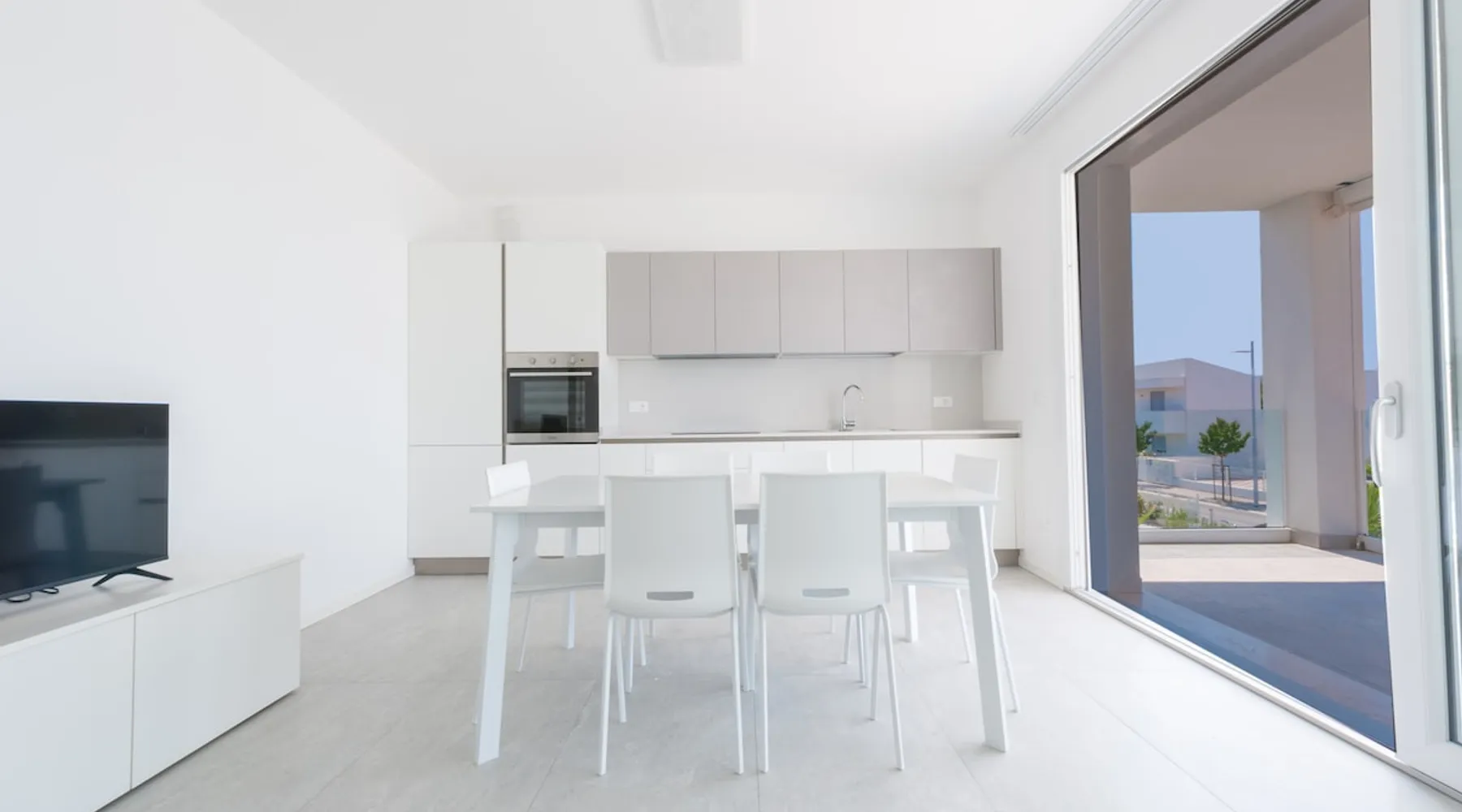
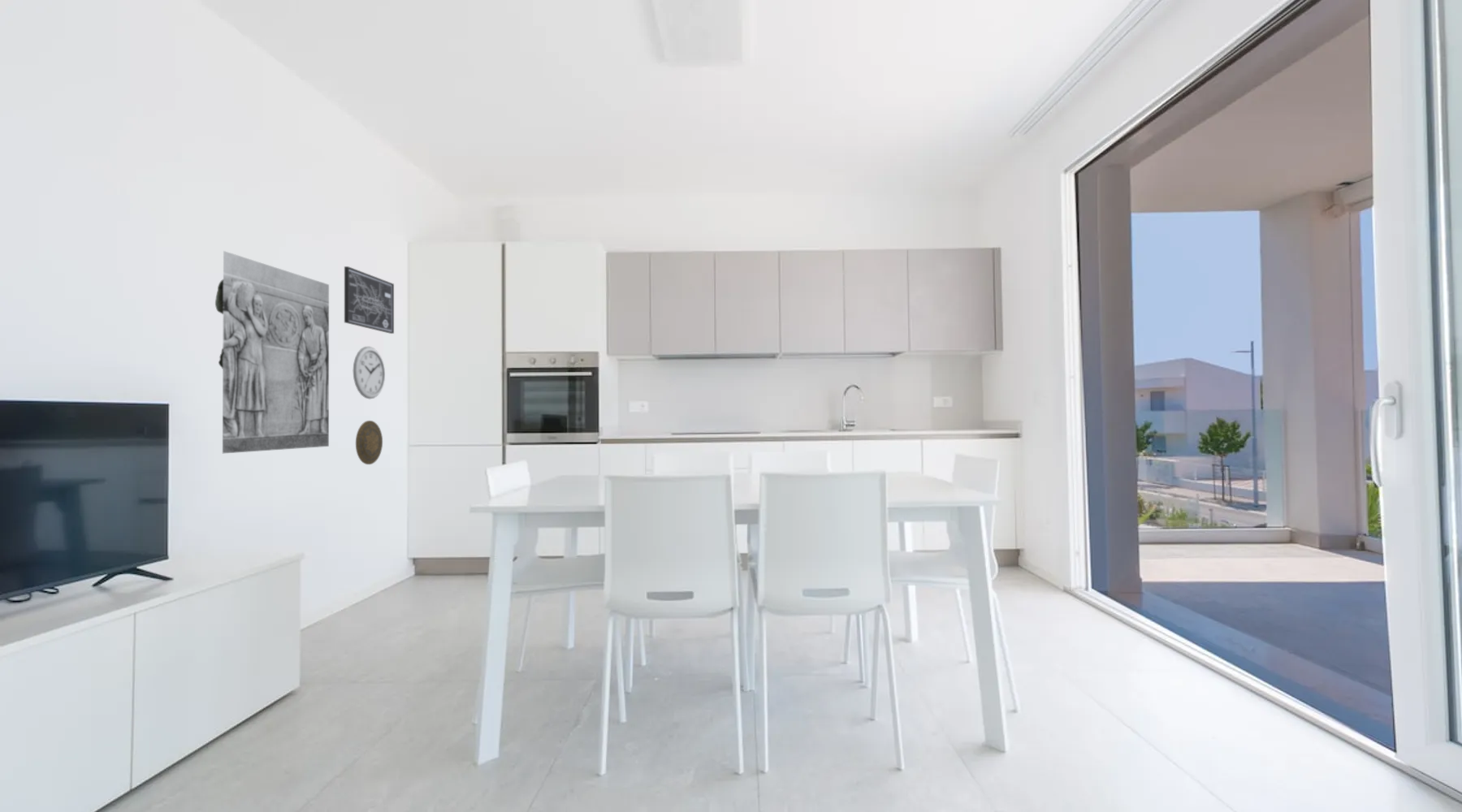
+ decorative plate (371, 442)
+ wall clock (370, 372)
+ wall art (370, 301)
+ wall relief (272, 359)
